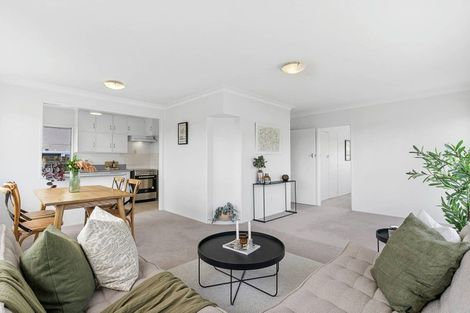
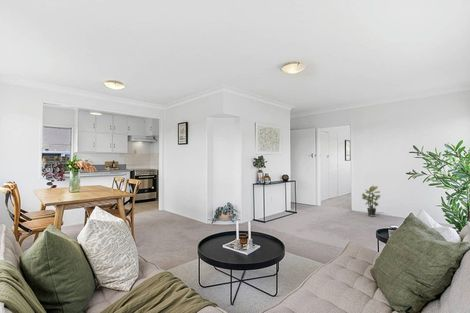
+ potted plant (371, 200)
